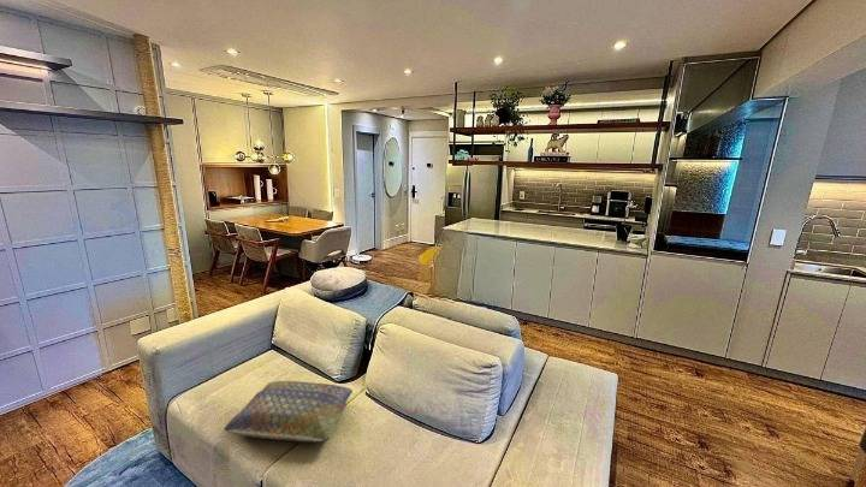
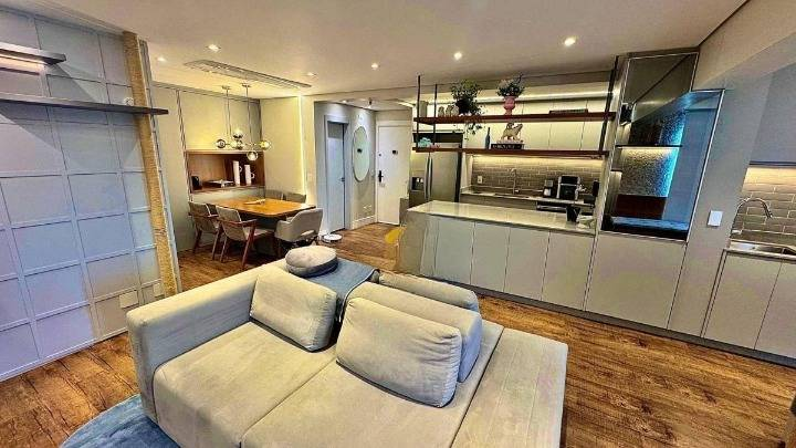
- cushion (295, 408)
